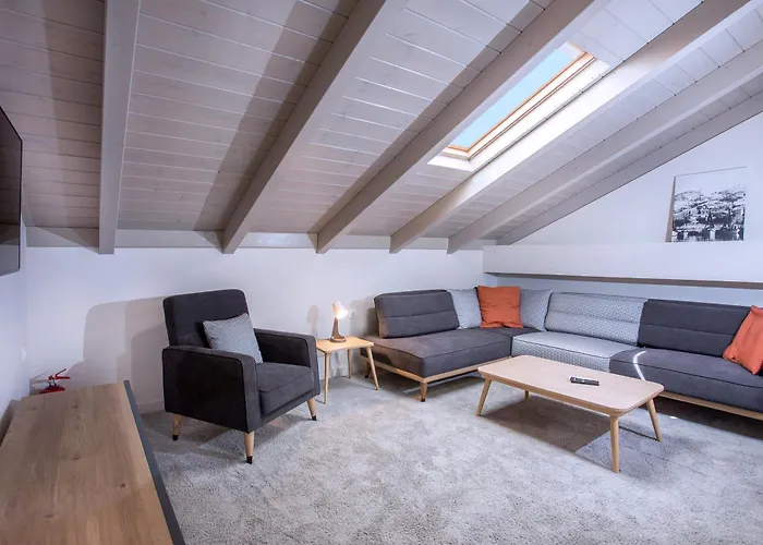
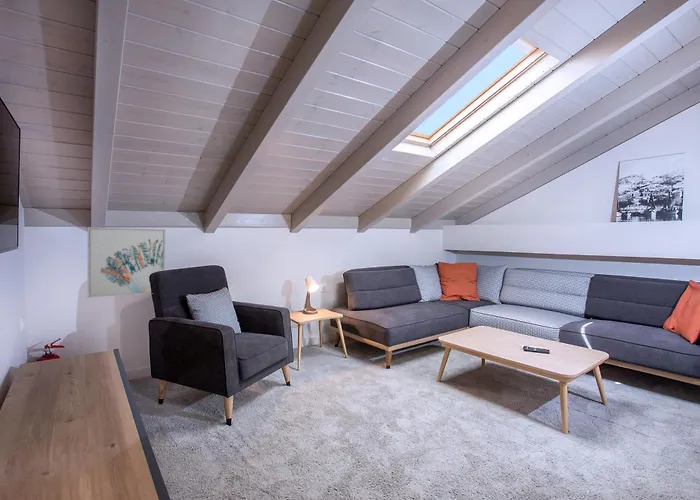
+ wall art (128, 261)
